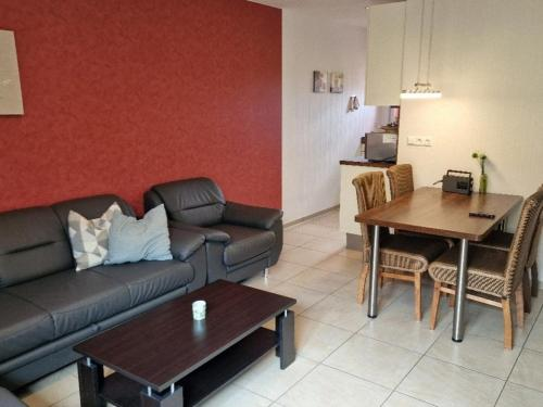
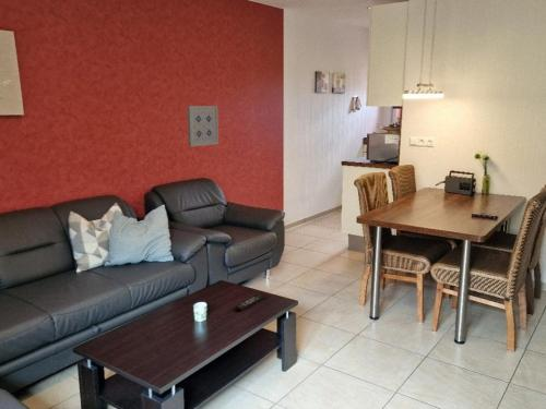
+ wall art (203, 125)
+ remote control (251, 301)
